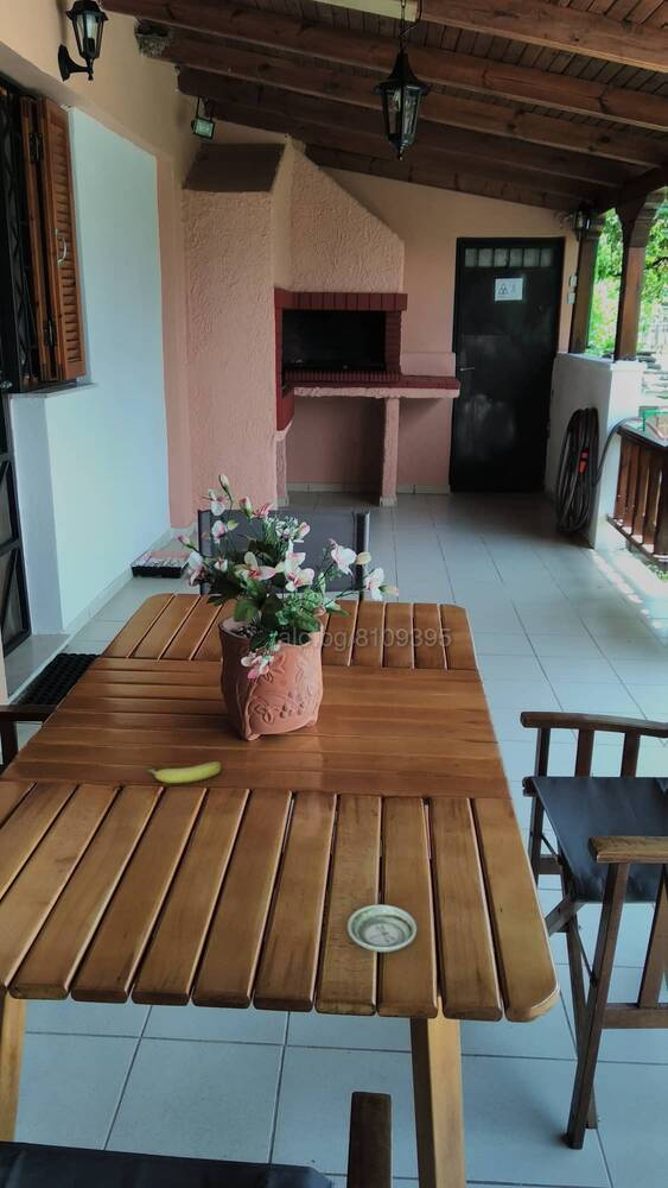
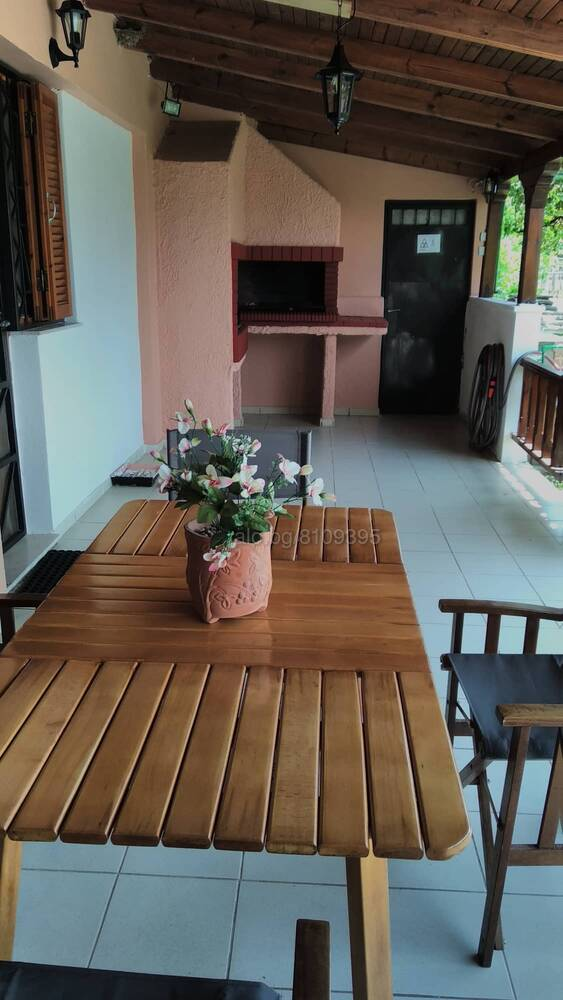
- saucer (381, 931)
- fruit (184, 770)
